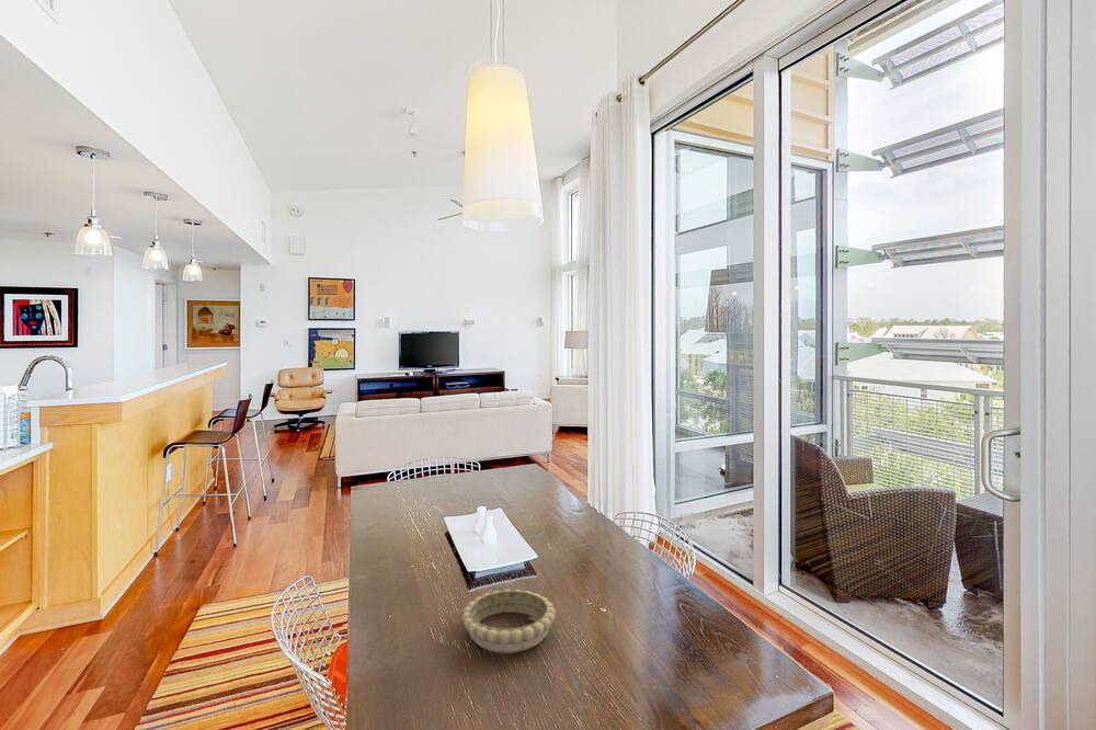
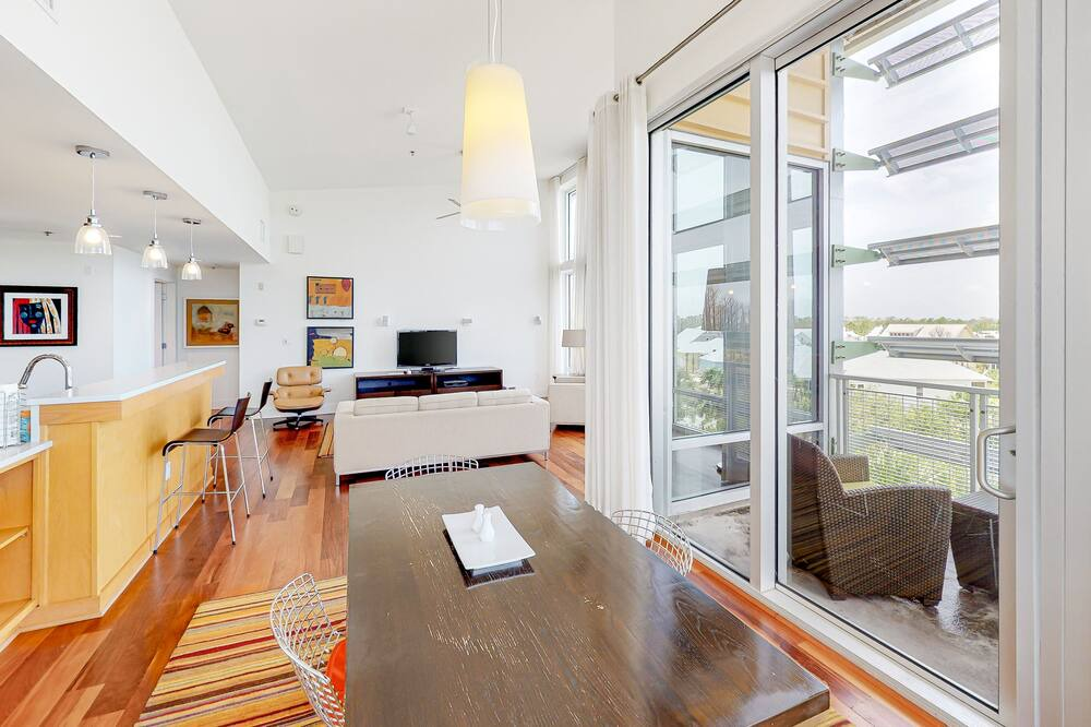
- decorative bowl (509, 611)
